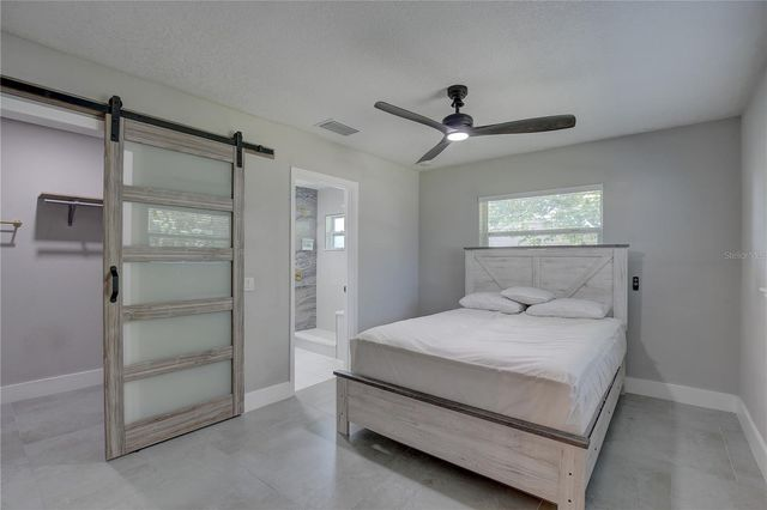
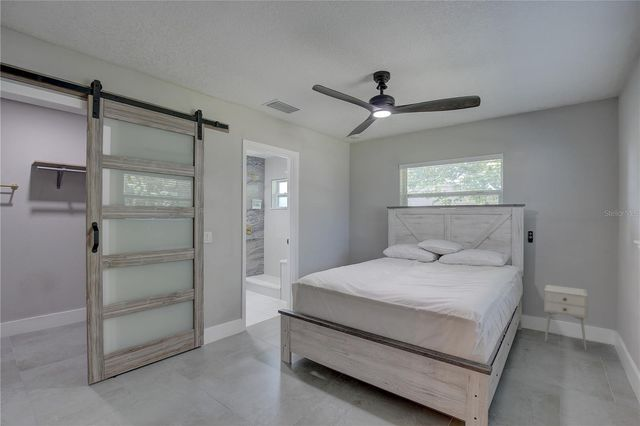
+ nightstand (565, 314)
